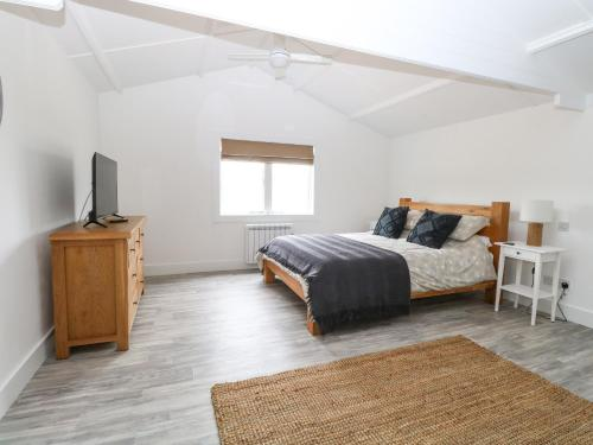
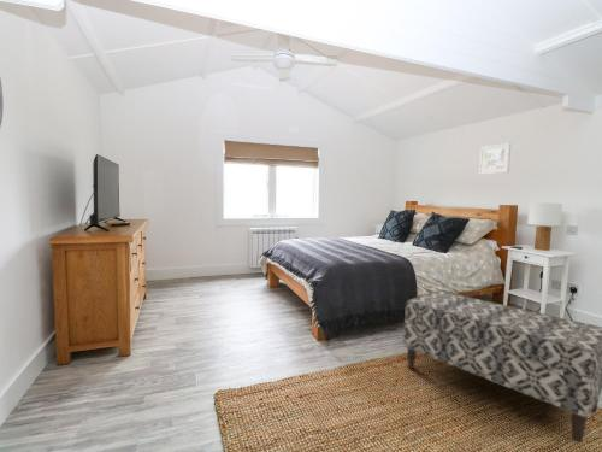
+ bench (494, 350)
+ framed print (494, 159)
